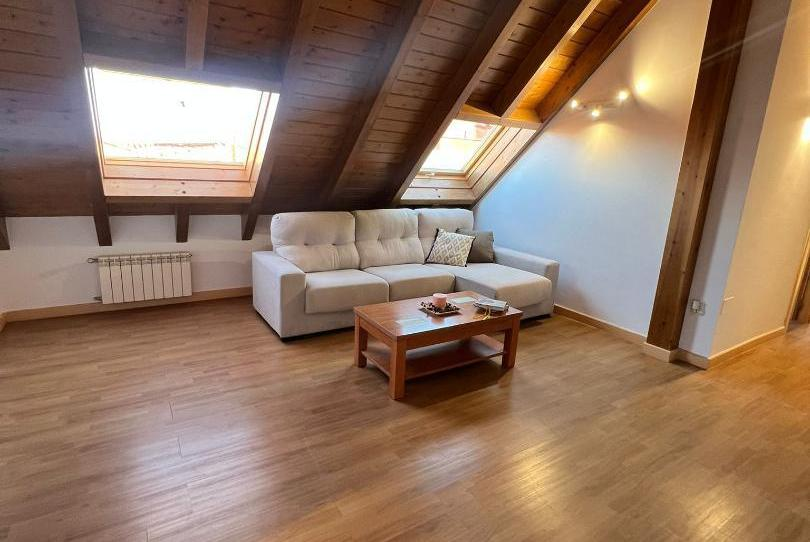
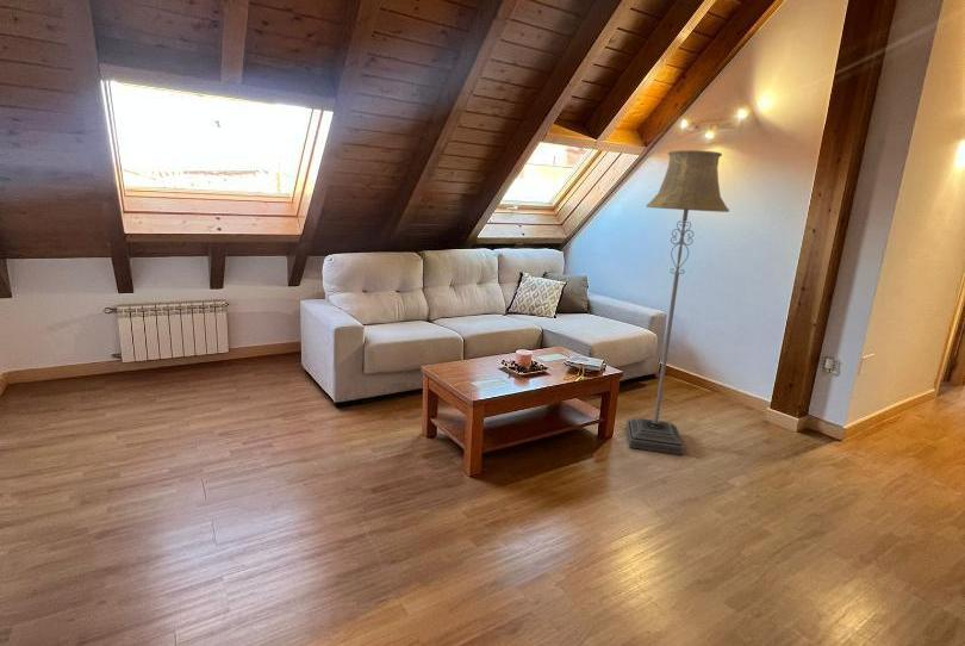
+ floor lamp (672, 305)
